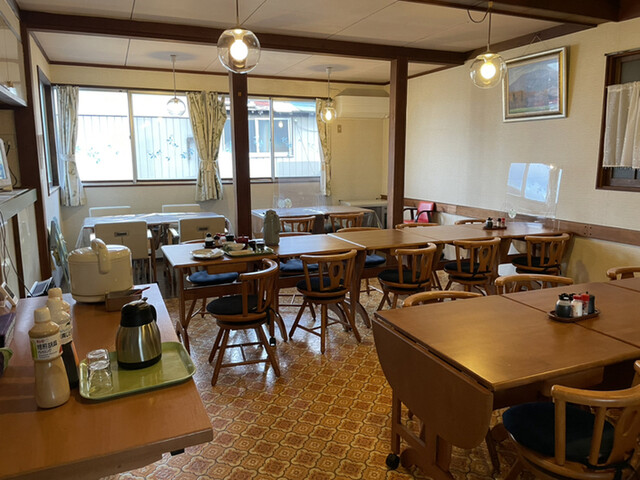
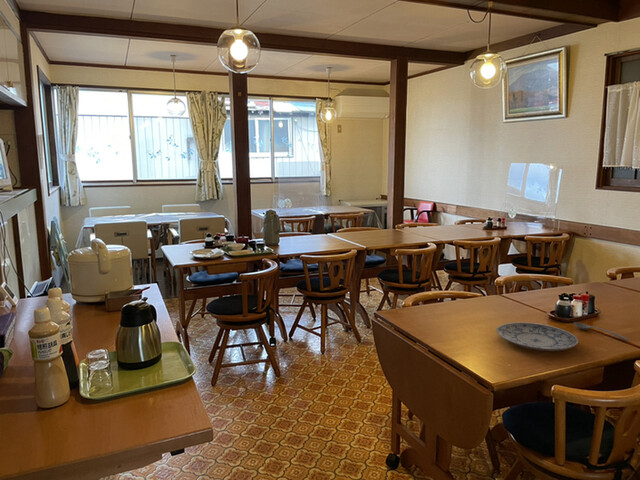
+ plate (535, 338)
+ soupspoon (601, 329)
